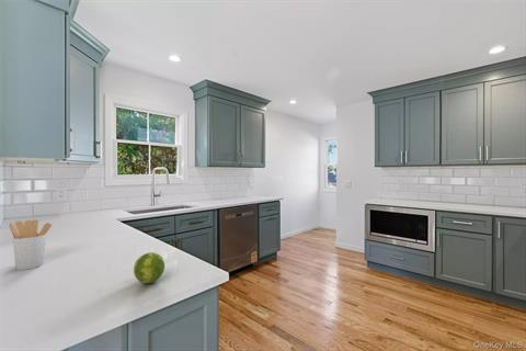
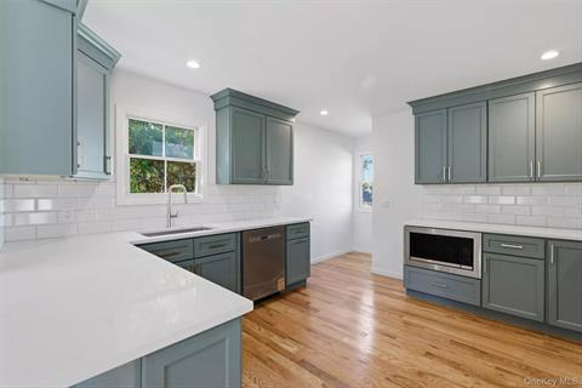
- utensil holder (28, 241)
- fruit (149, 267)
